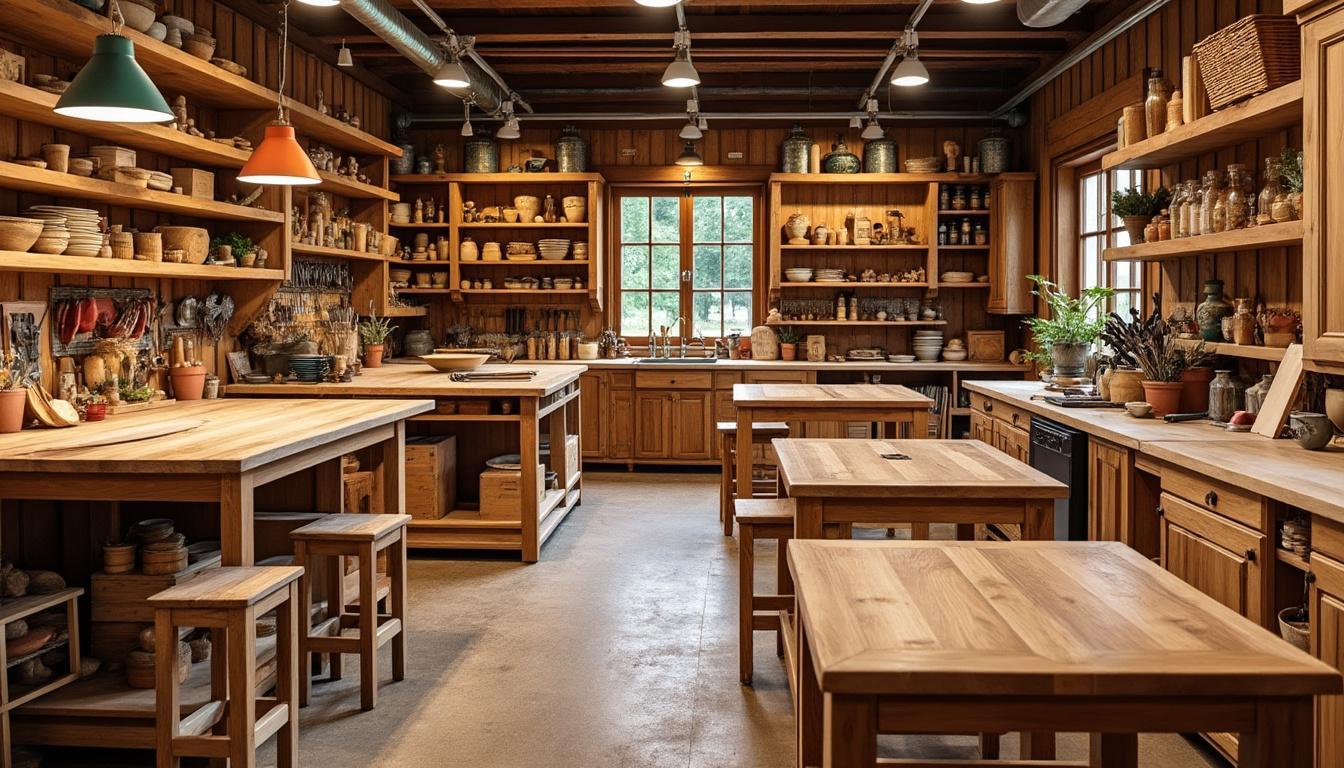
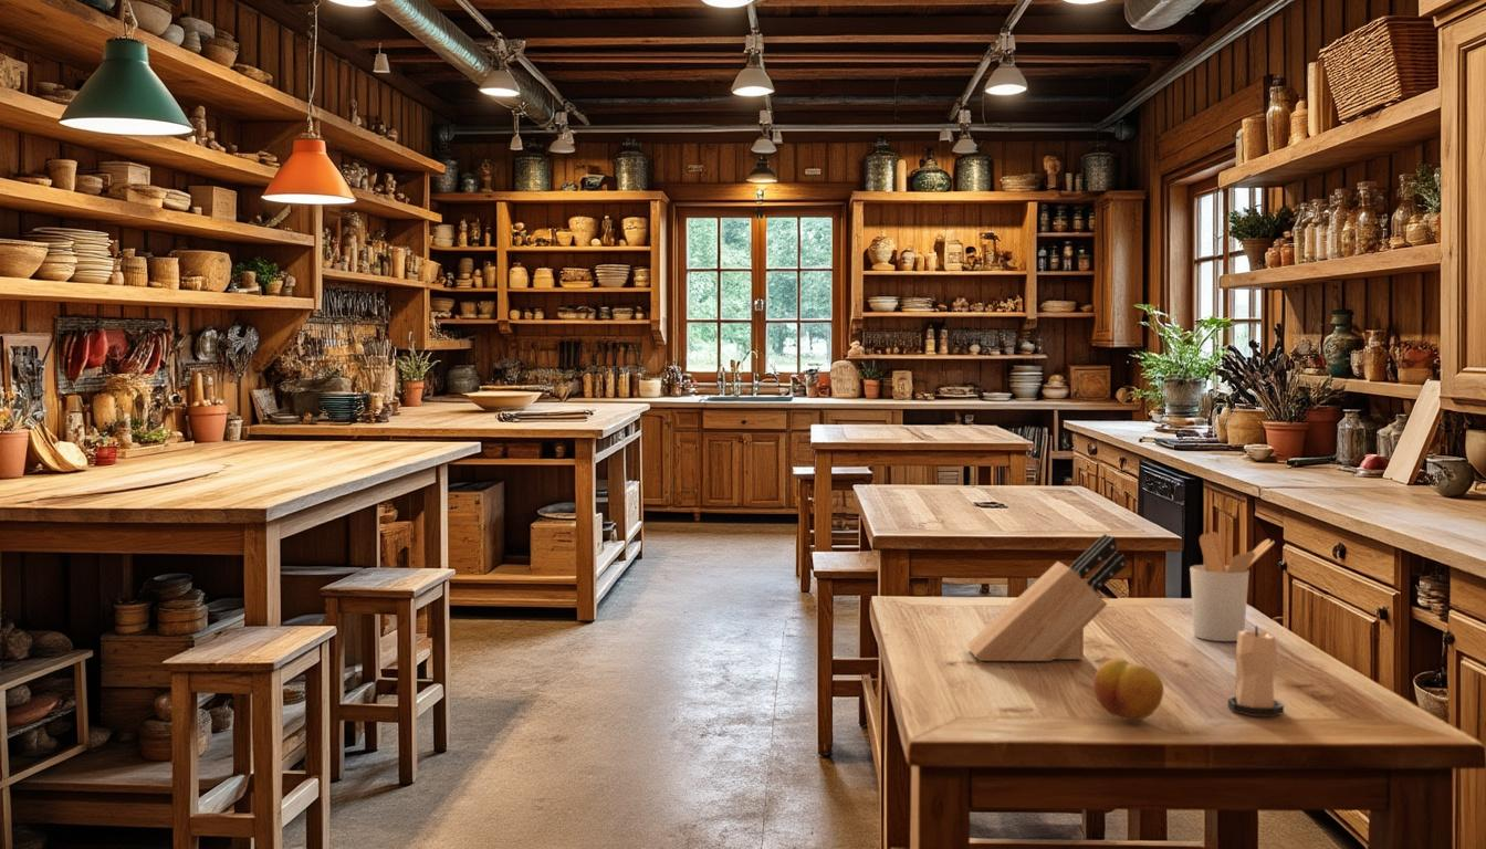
+ utensil holder (1233, 586)
+ knife block (1046, 595)
+ fruit (1127, 689)
+ candle (1255, 667)
